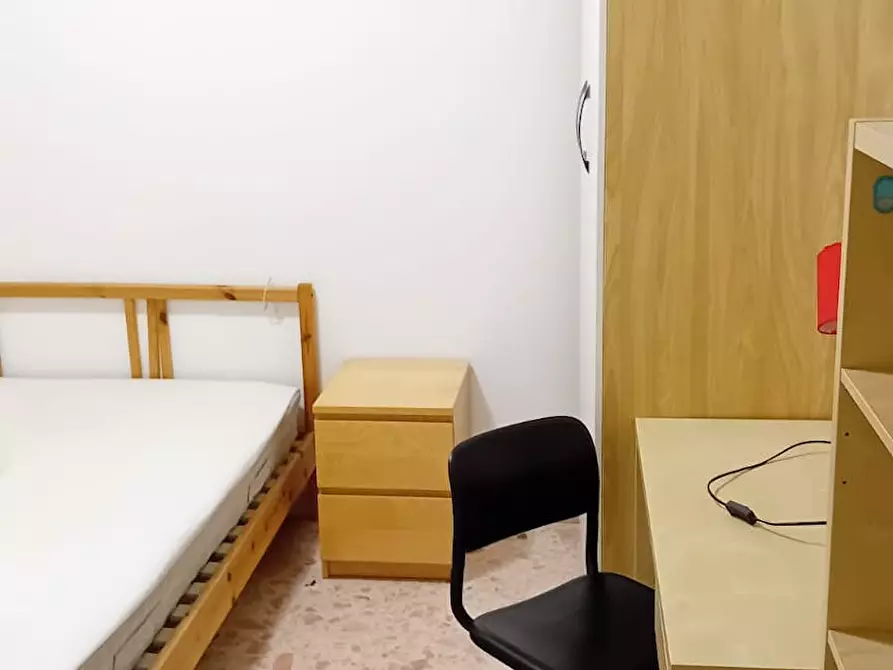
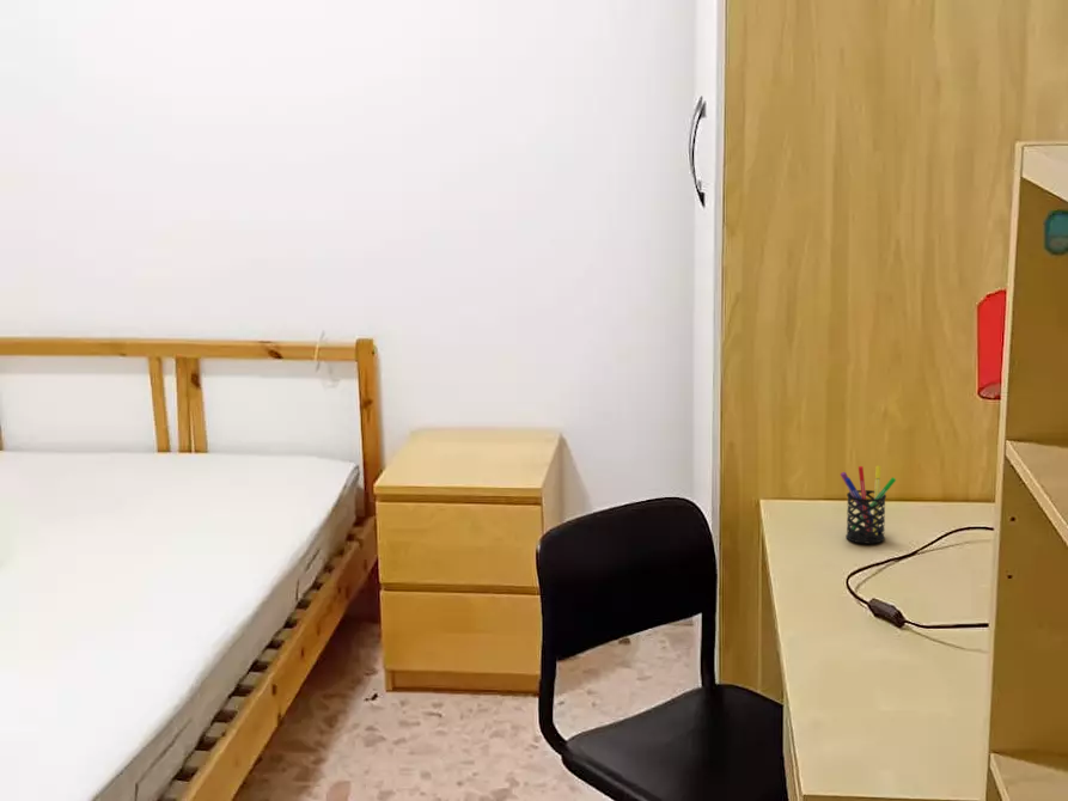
+ pen holder (869, 501)
